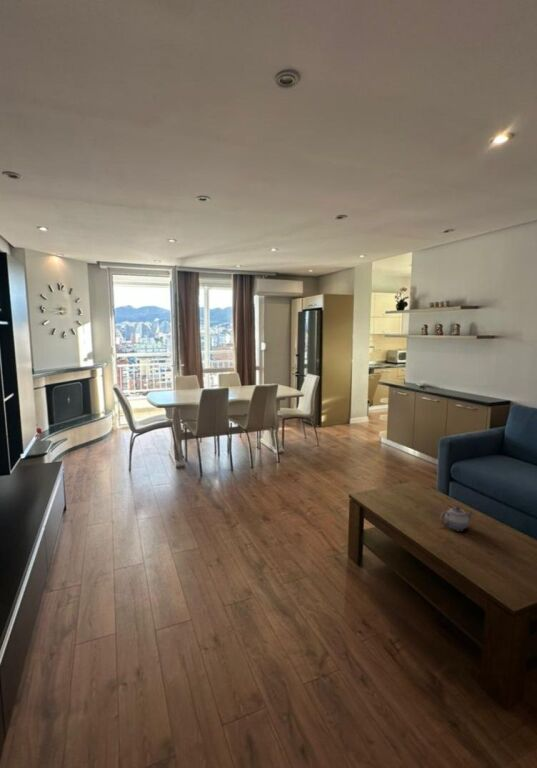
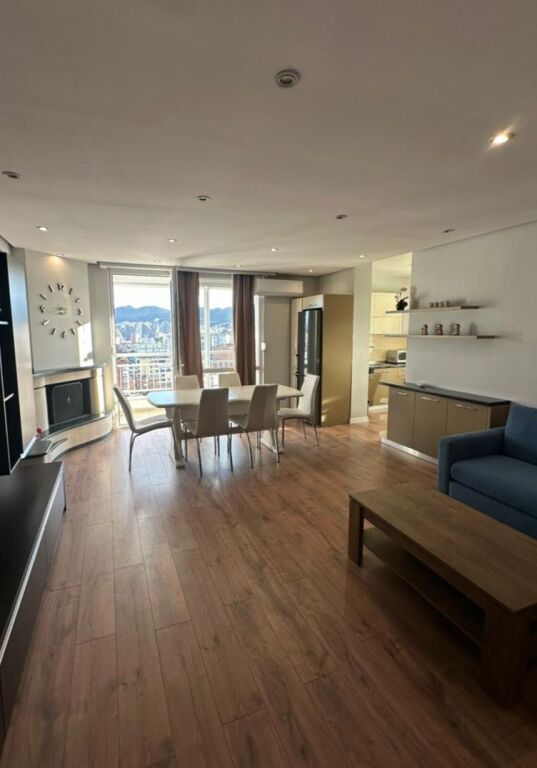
- teapot (457, 517)
